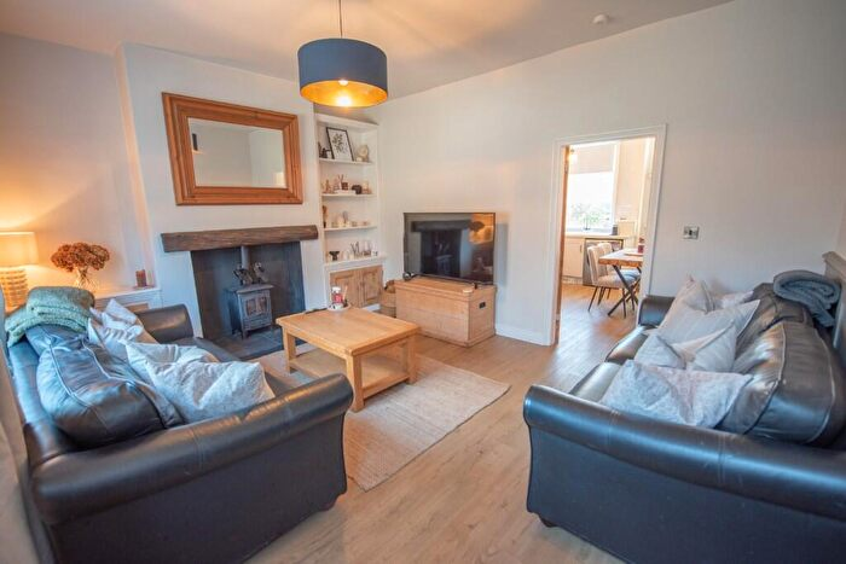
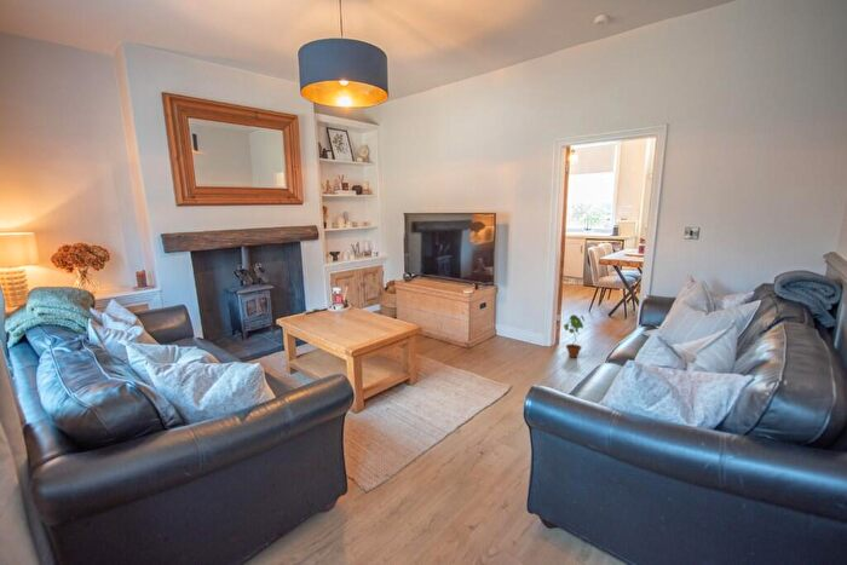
+ potted plant (575, 336)
